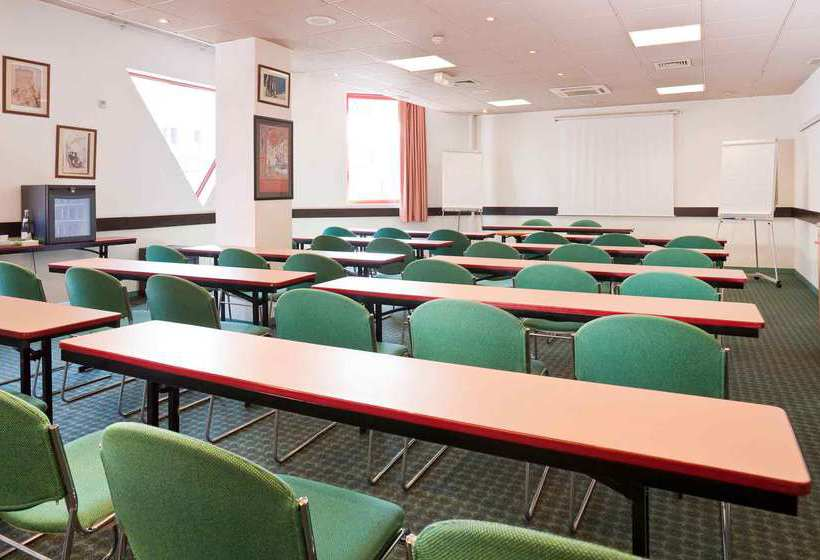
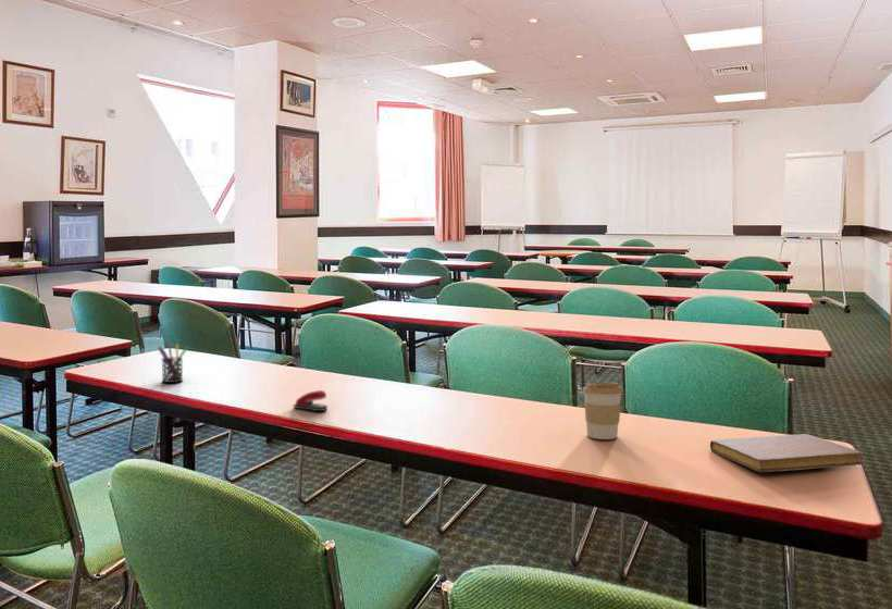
+ stapler (311, 399)
+ pen holder (174, 361)
+ coffee cup (602, 408)
+ notebook (783, 451)
